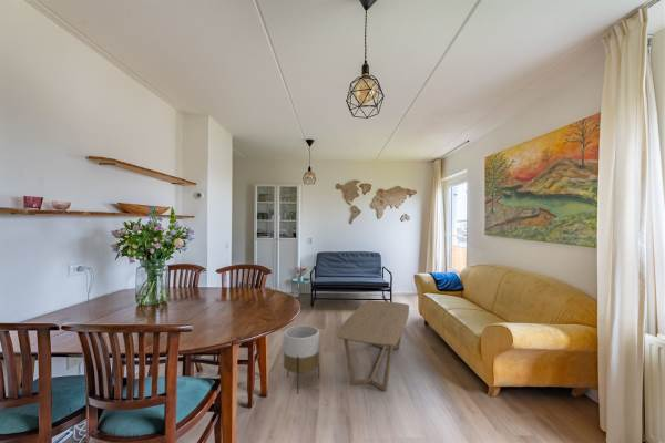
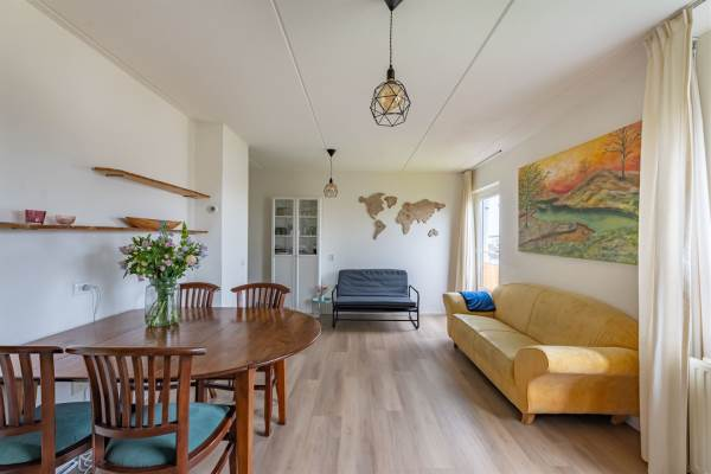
- coffee table (378, 340)
- planter (301, 357)
